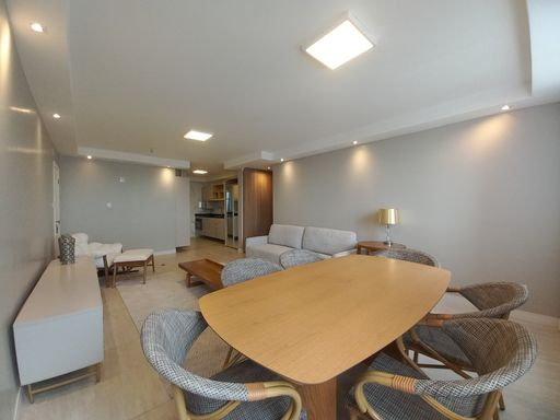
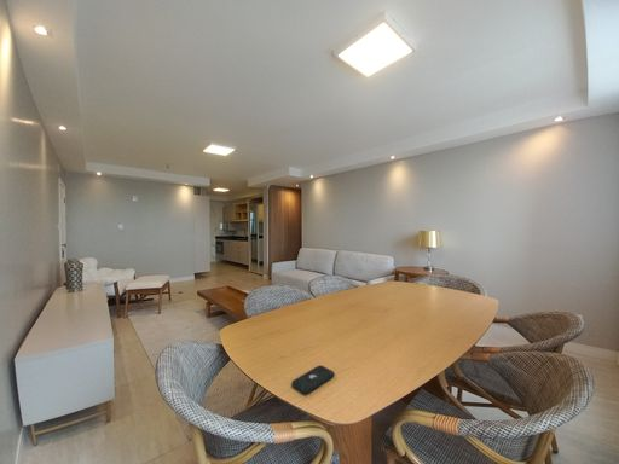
+ smartphone (313, 378)
